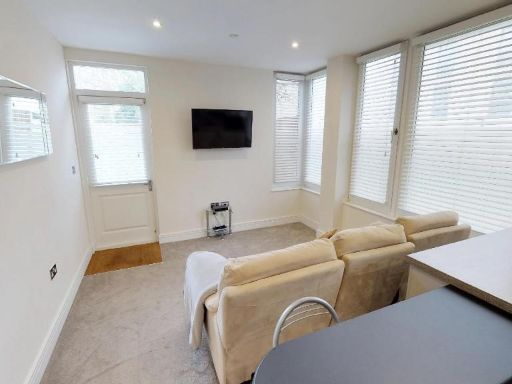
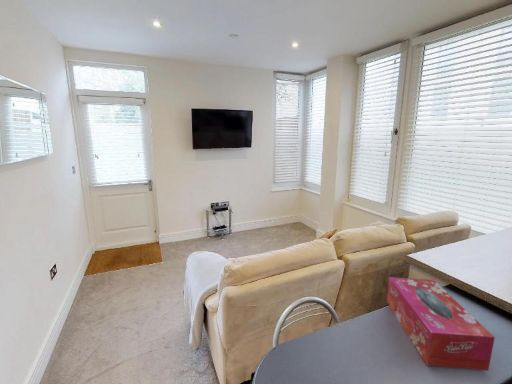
+ tissue box (430, 316)
